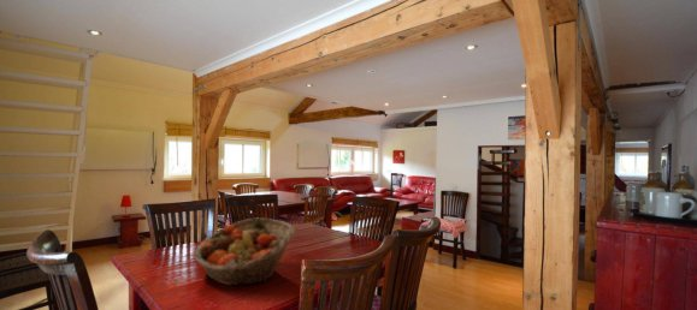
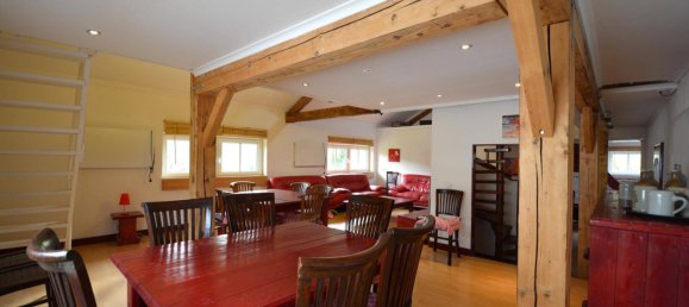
- fruit basket (244, 248)
